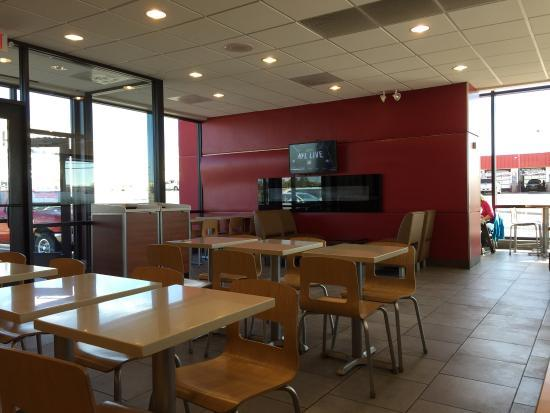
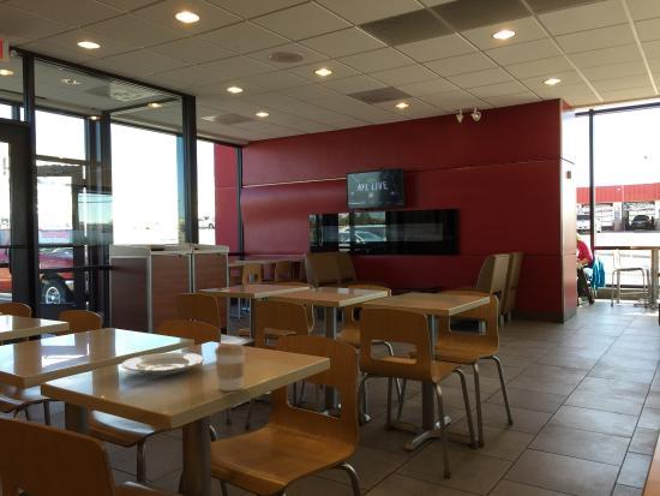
+ coffee cup (230, 365)
+ plate (163, 365)
